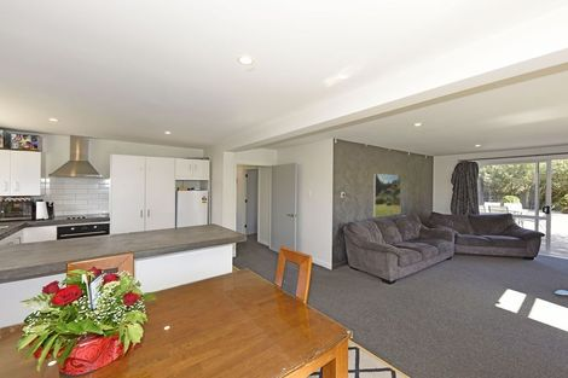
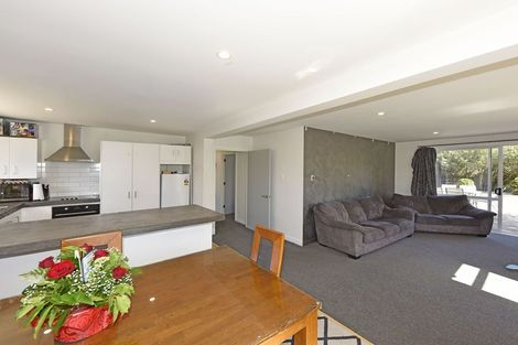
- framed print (388, 194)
